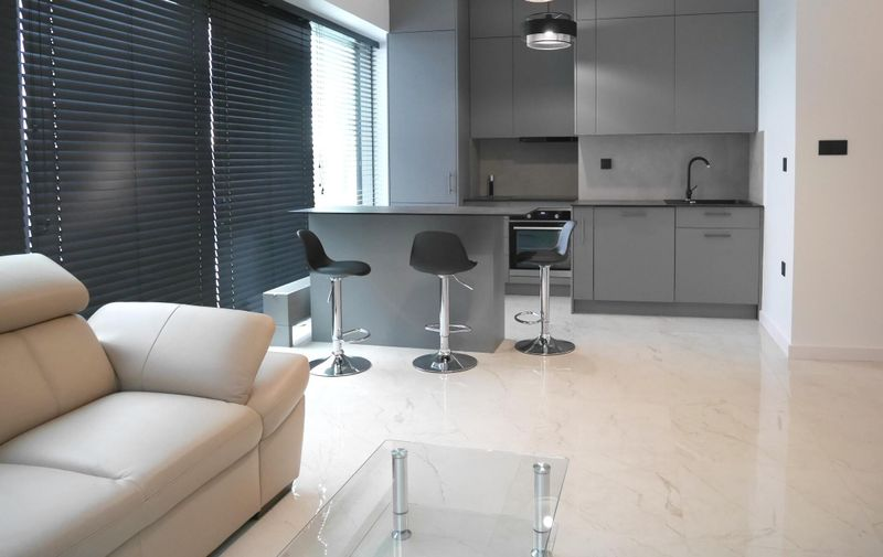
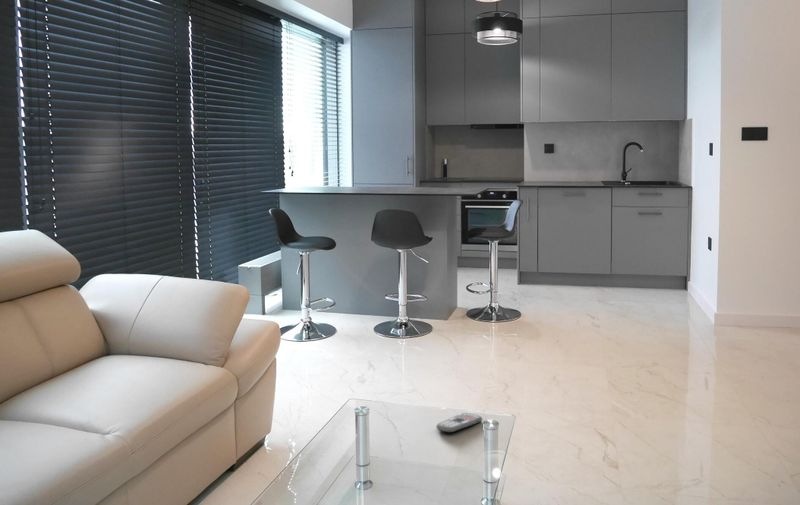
+ remote control (458, 423)
